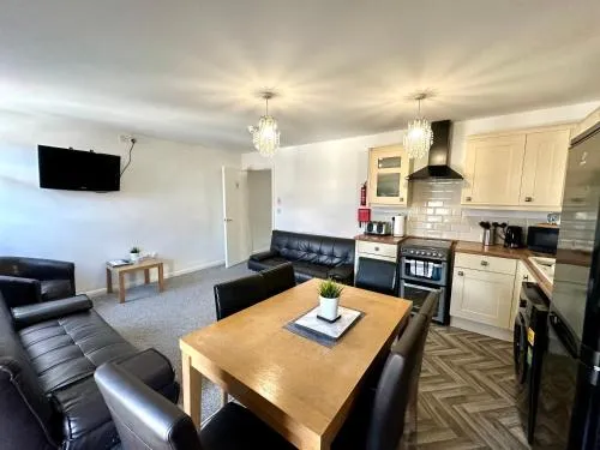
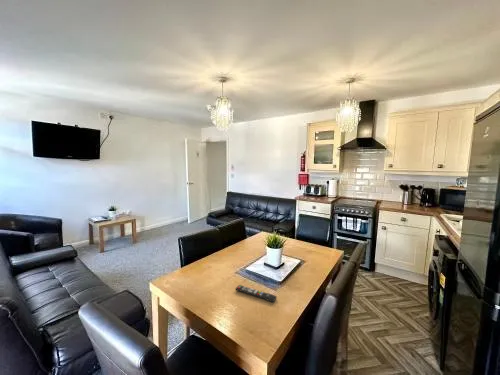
+ remote control (255, 293)
